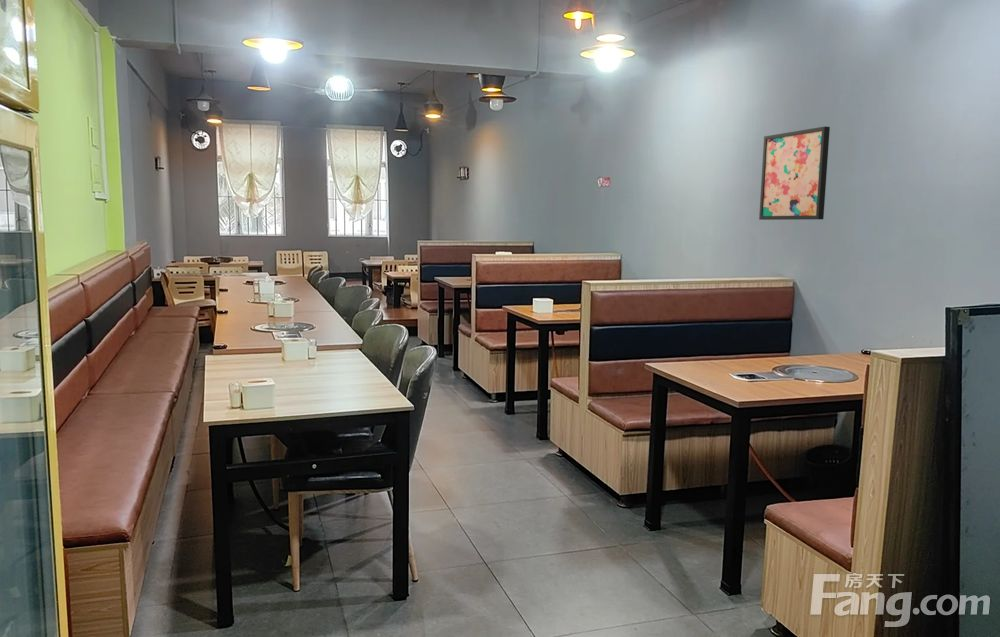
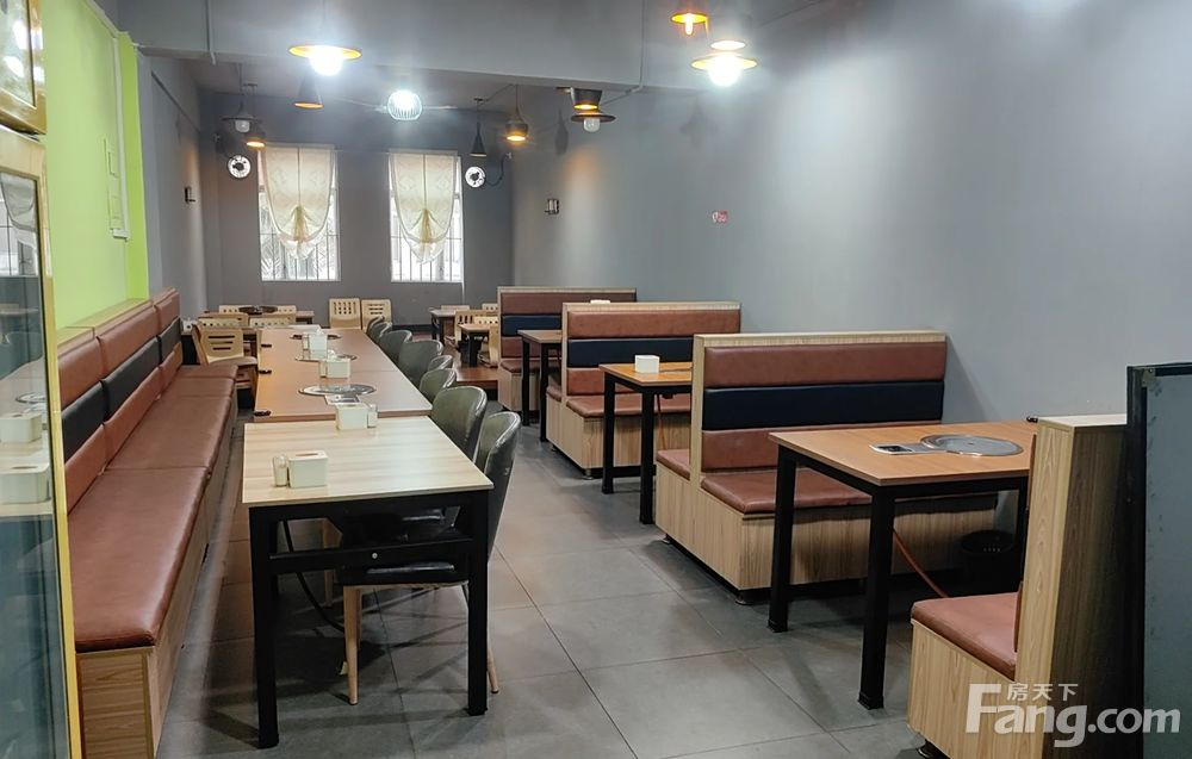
- wall art (792, 176)
